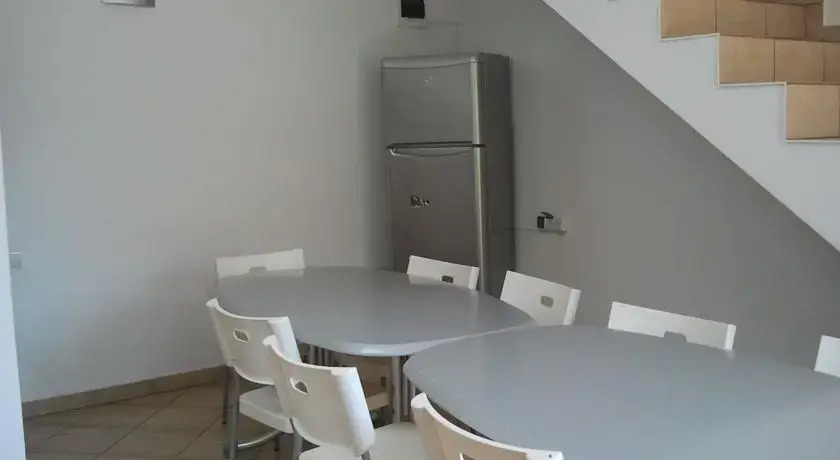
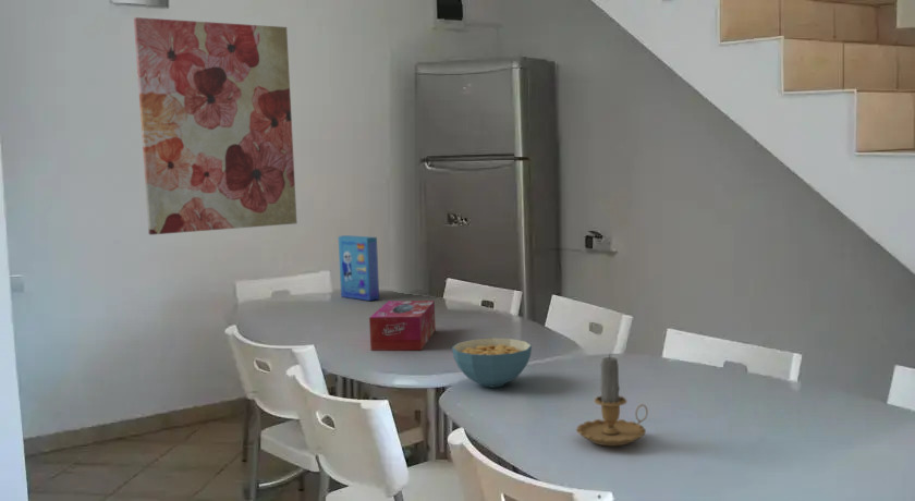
+ wall art (220, 126)
+ tissue box (403, 323)
+ cereal bowl (492, 365)
+ cereal box (358, 267)
+ candle (615, 395)
